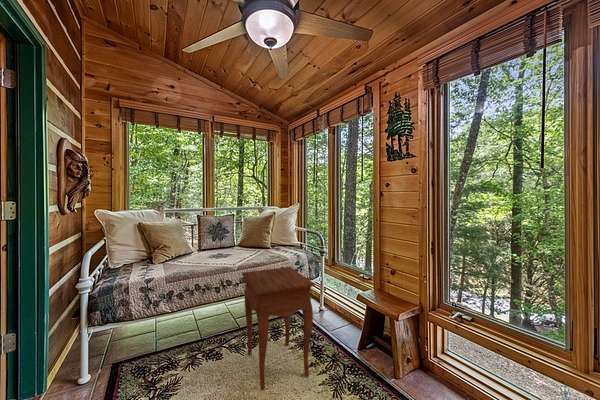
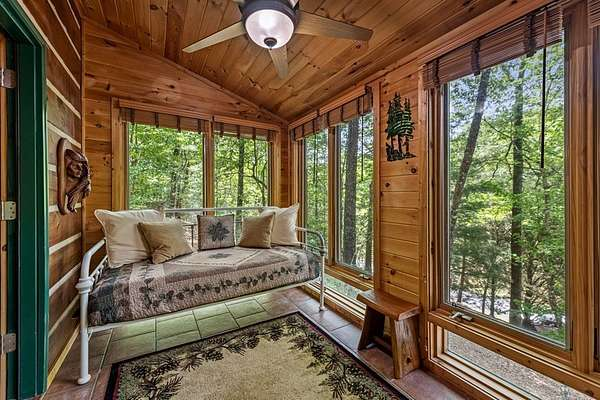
- side table (278, 316)
